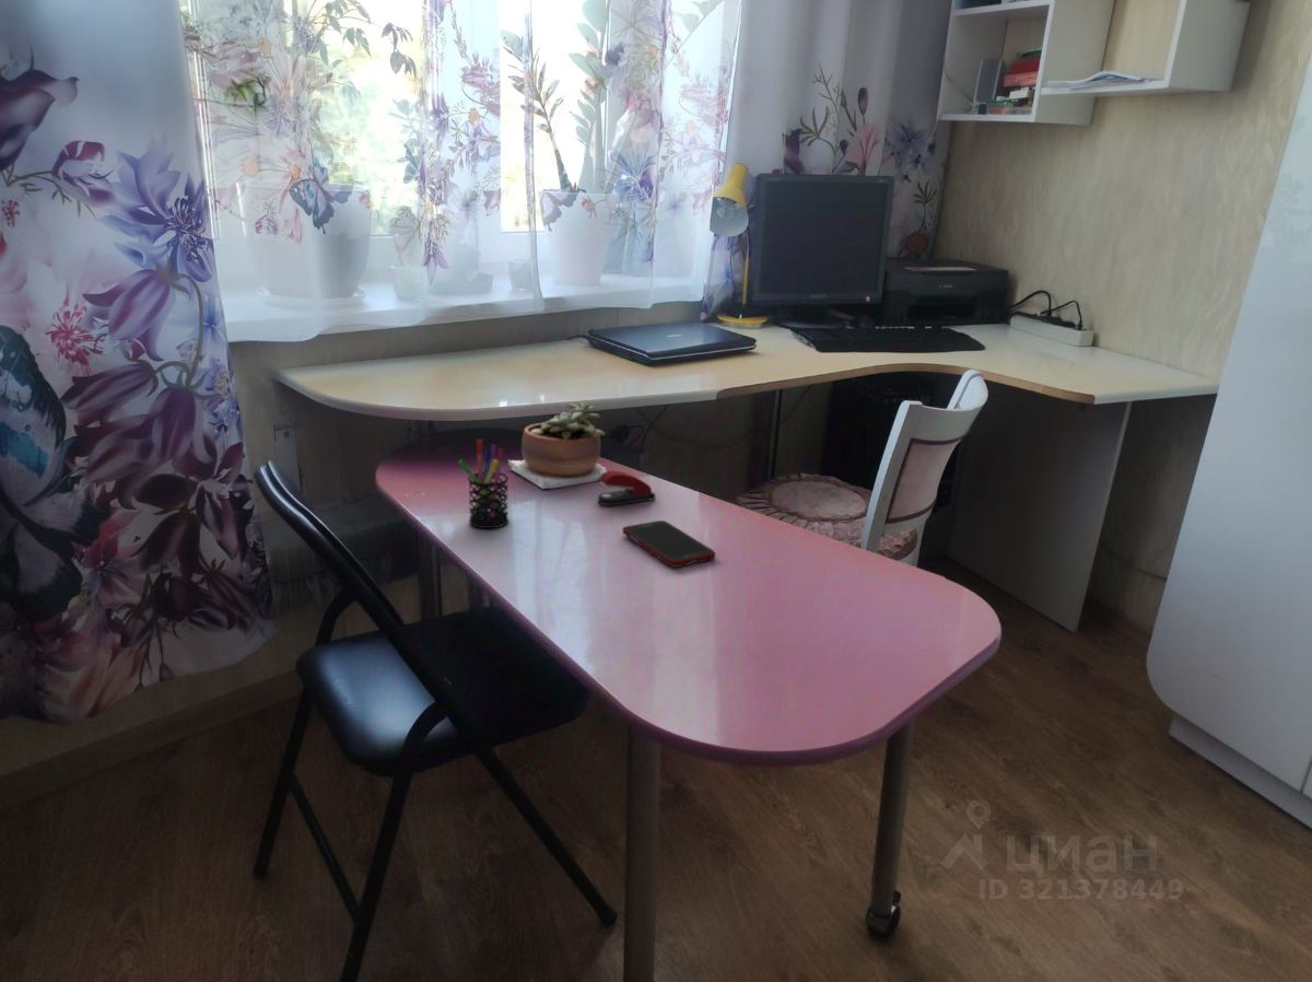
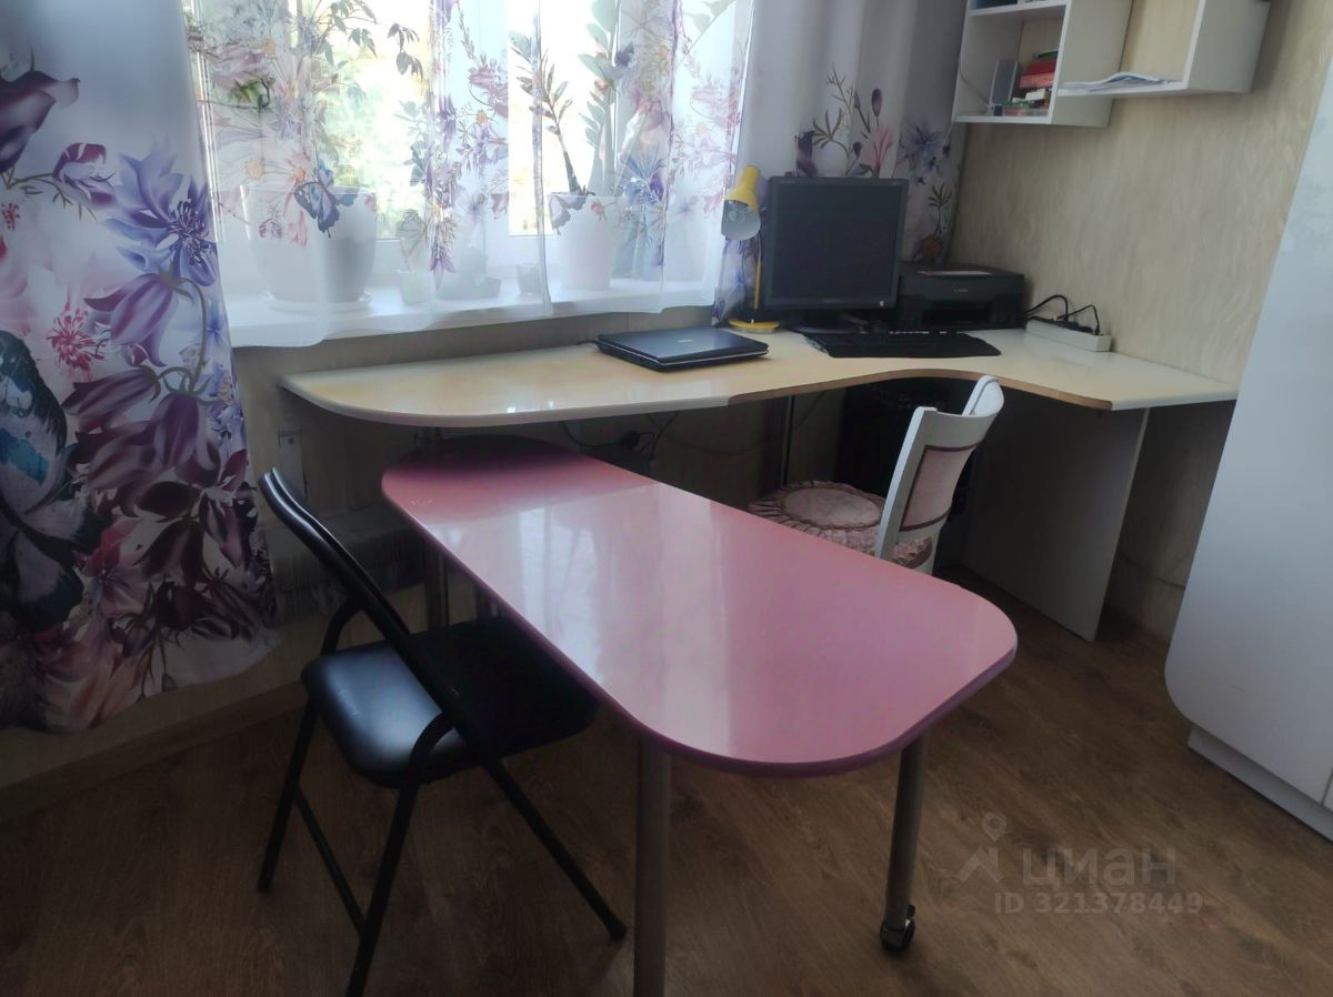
- pen holder (482, 483)
- cell phone (667, 542)
- succulent plant (561, 437)
- stapler (624, 484)
